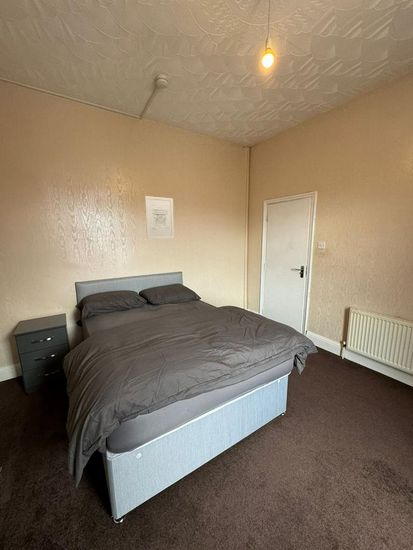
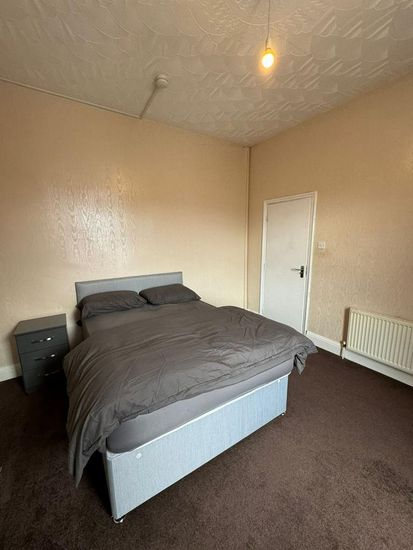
- wall art (160, 218)
